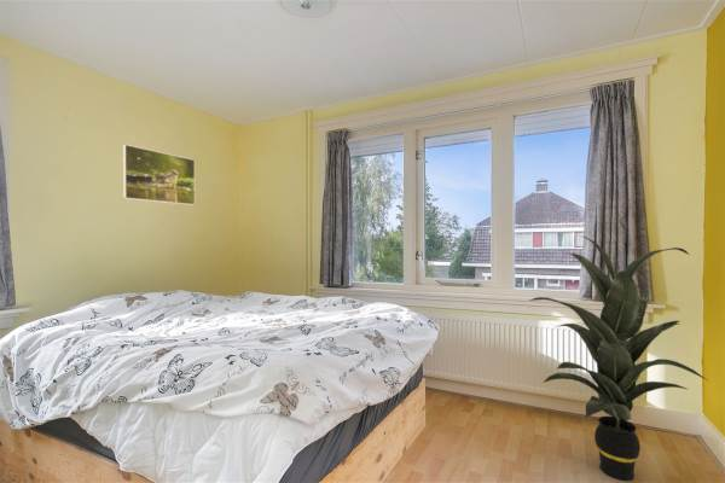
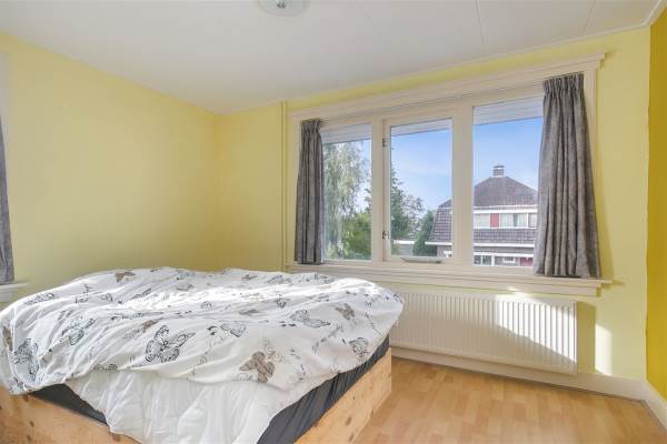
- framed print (162, 176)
- indoor plant (607, 350)
